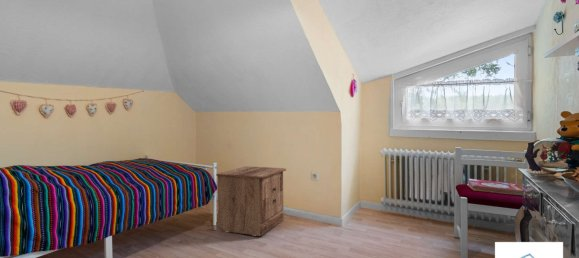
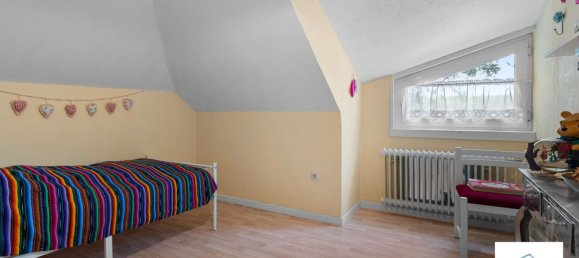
- nightstand (254, 198)
